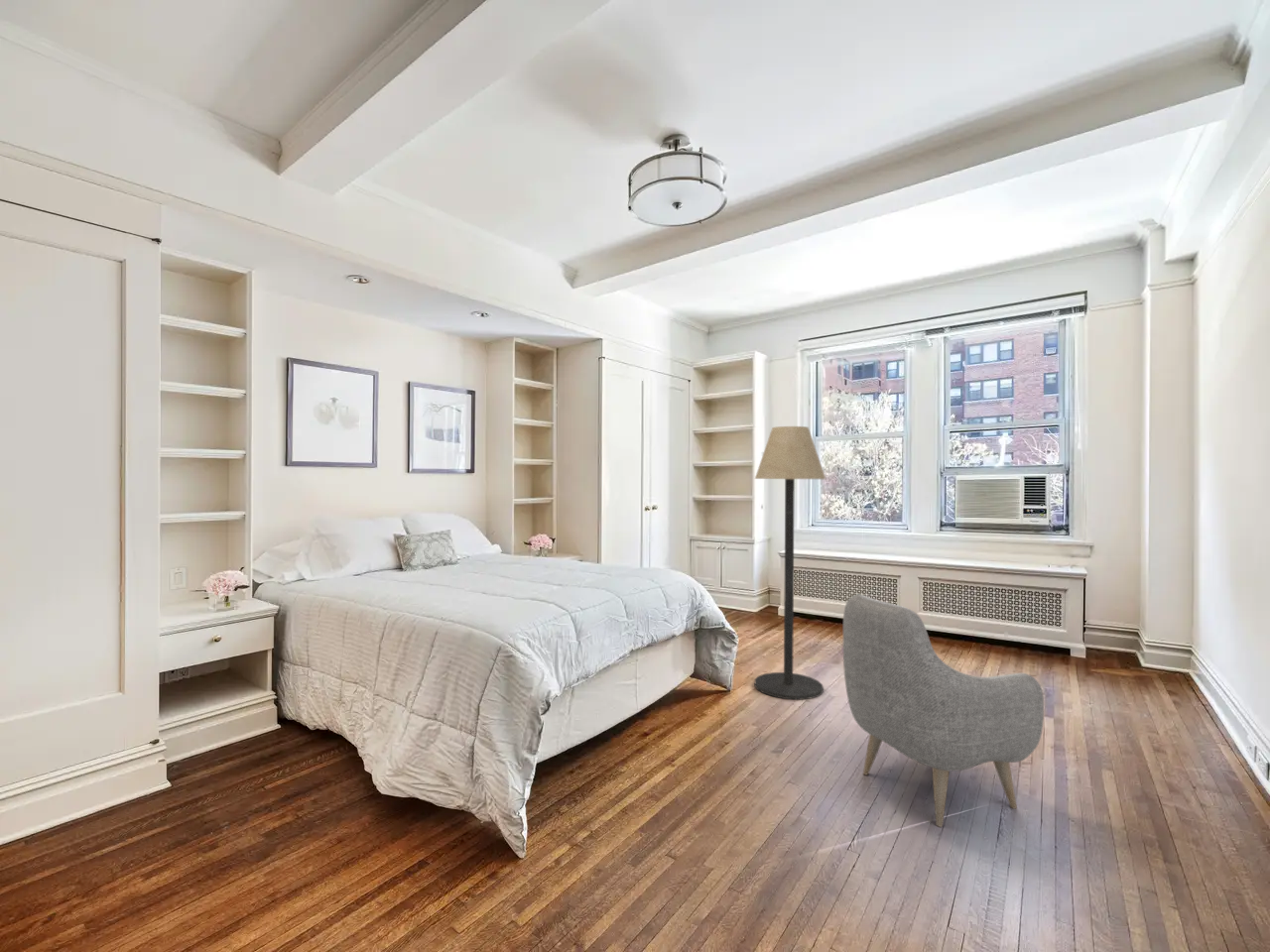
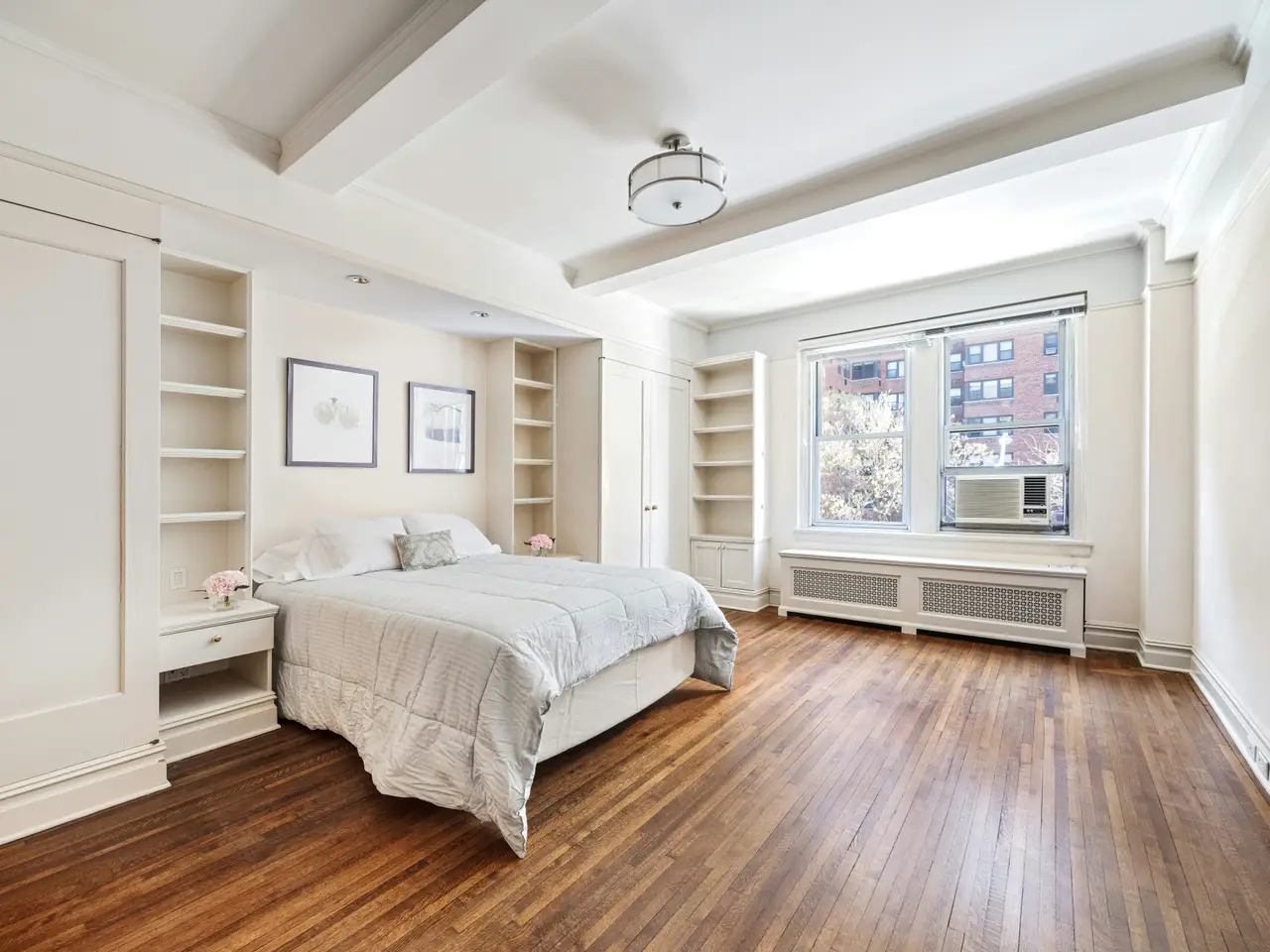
- floor lamp (789, 557)
- armchair (936, 692)
